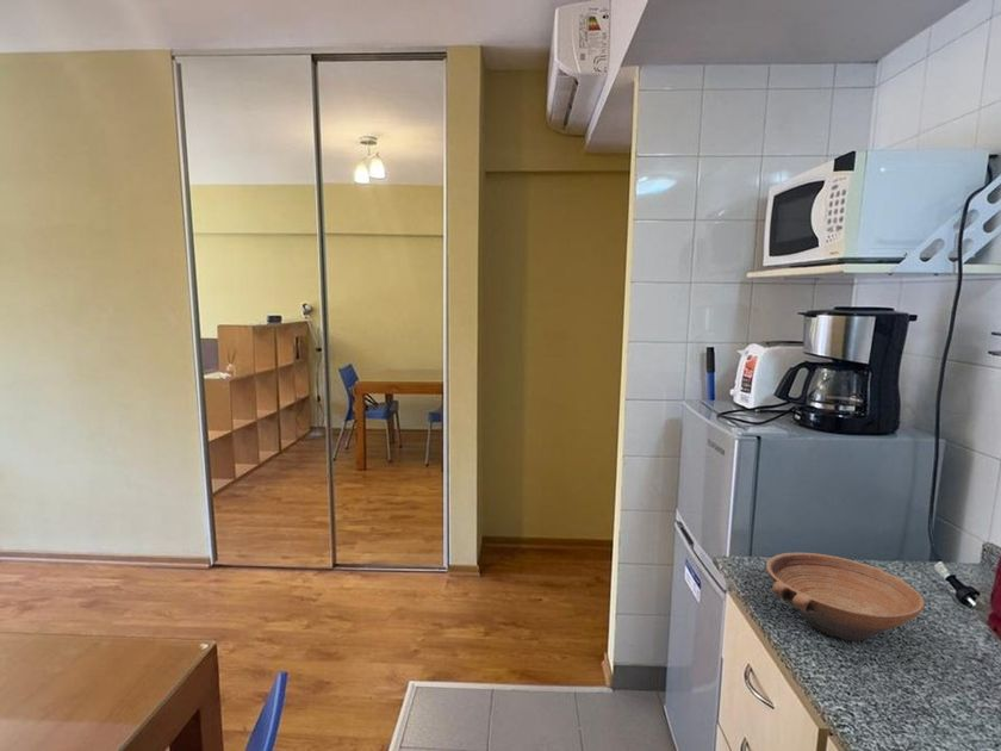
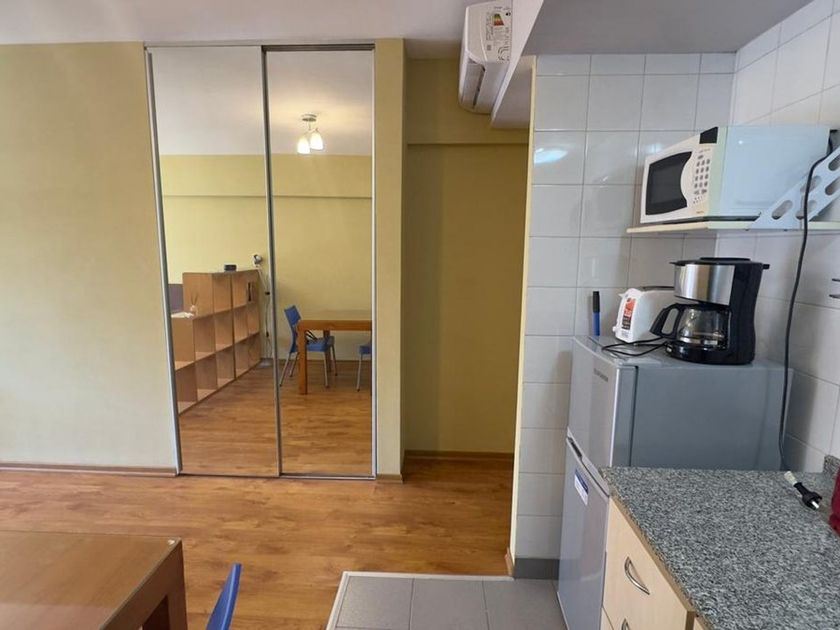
- bowl (838, 601)
